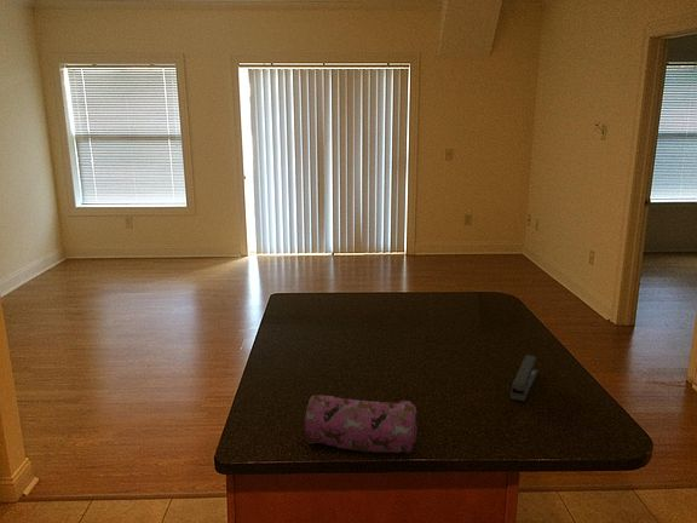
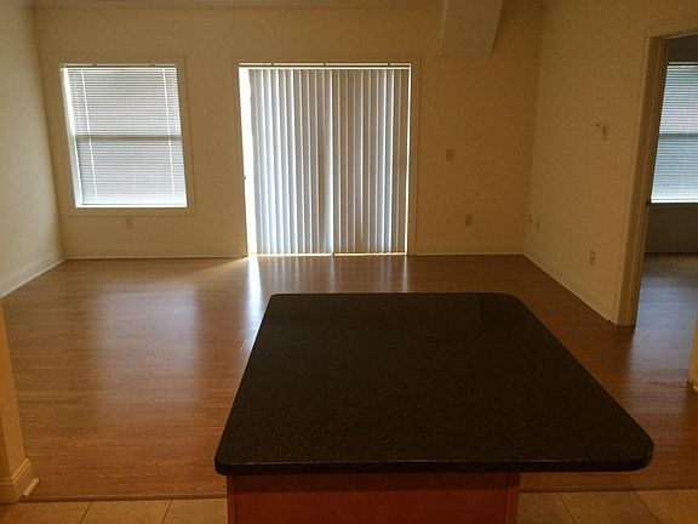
- stapler (525, 374)
- pencil case (359, 423)
